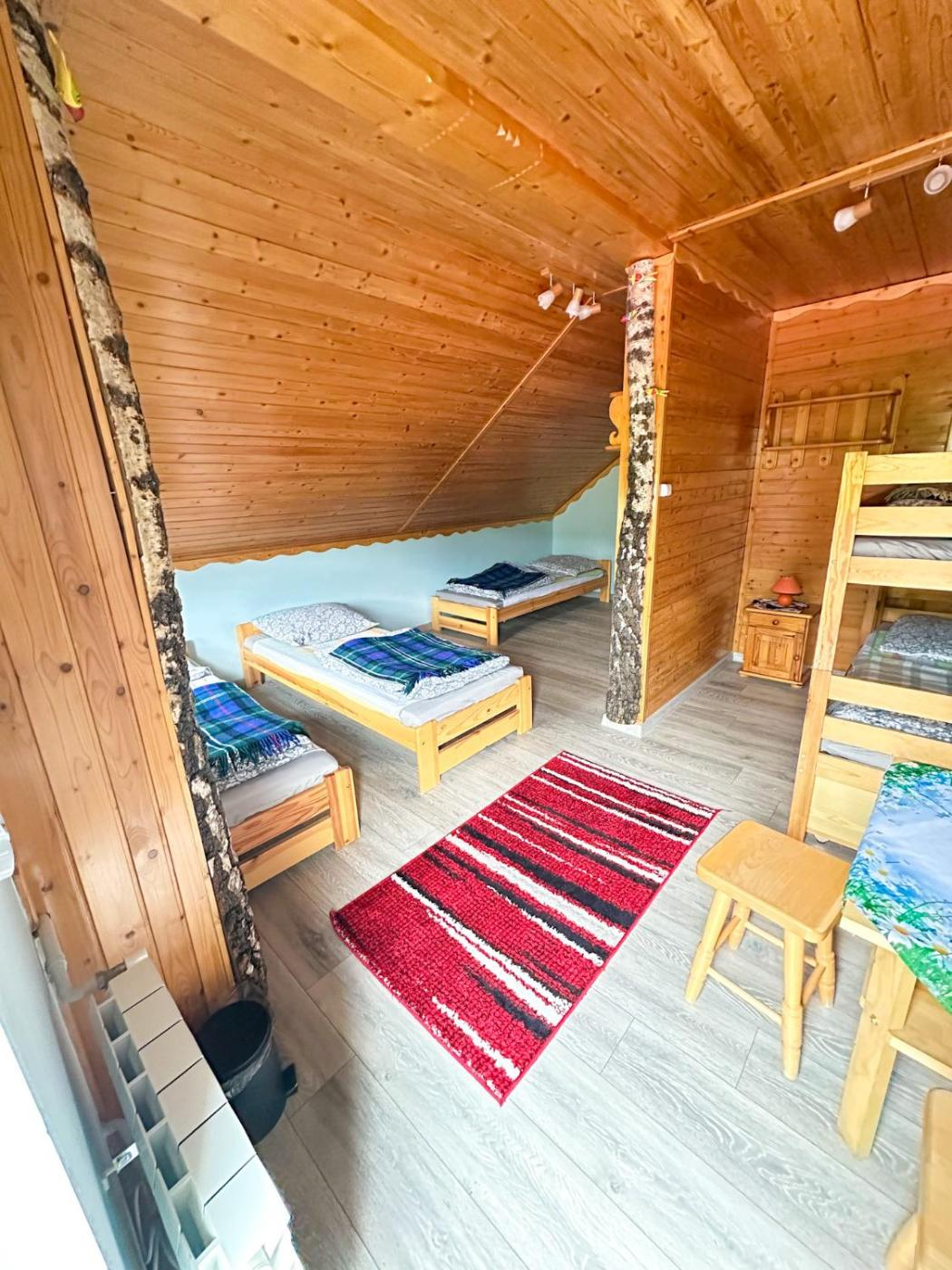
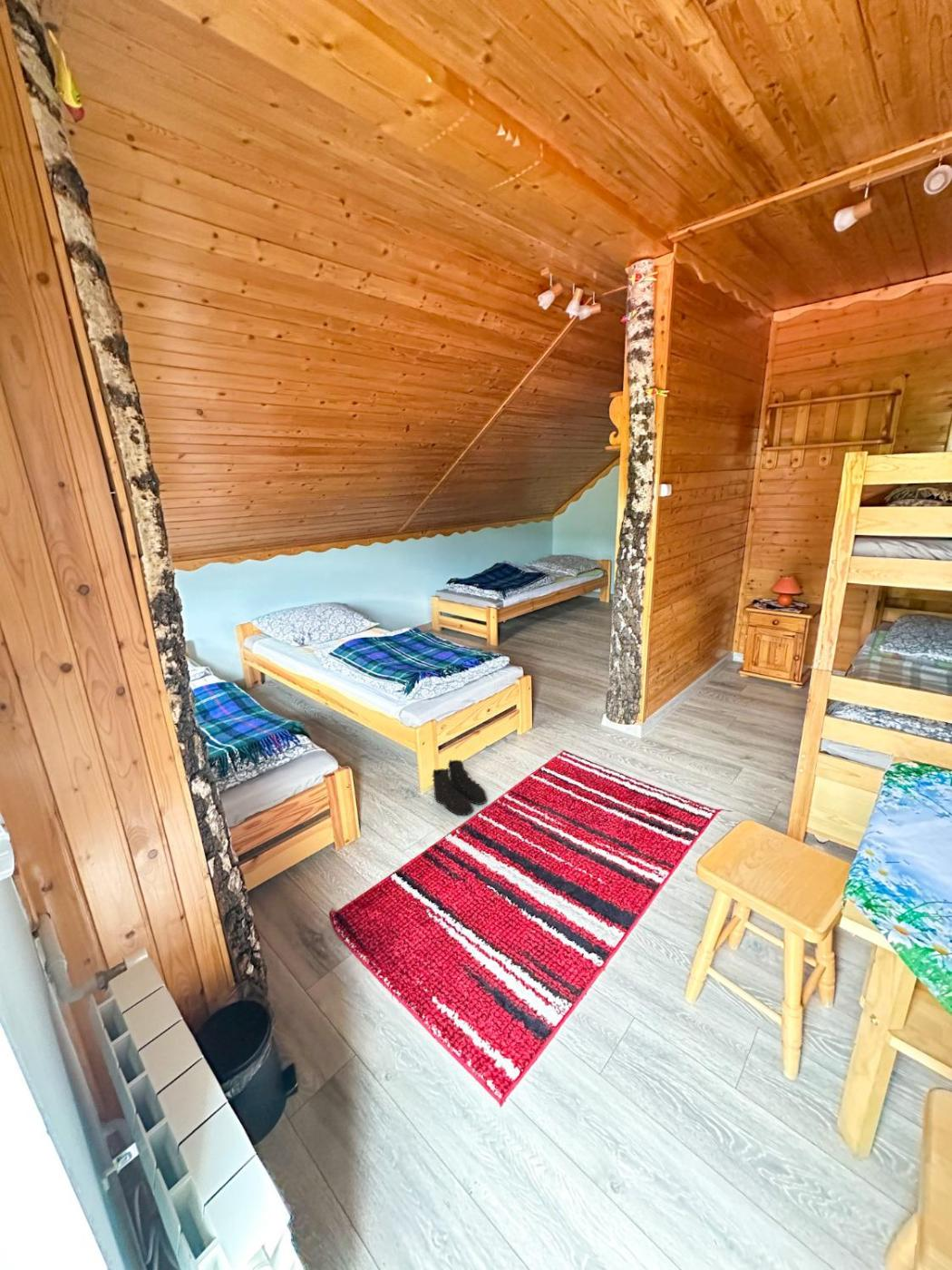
+ boots (459, 784)
